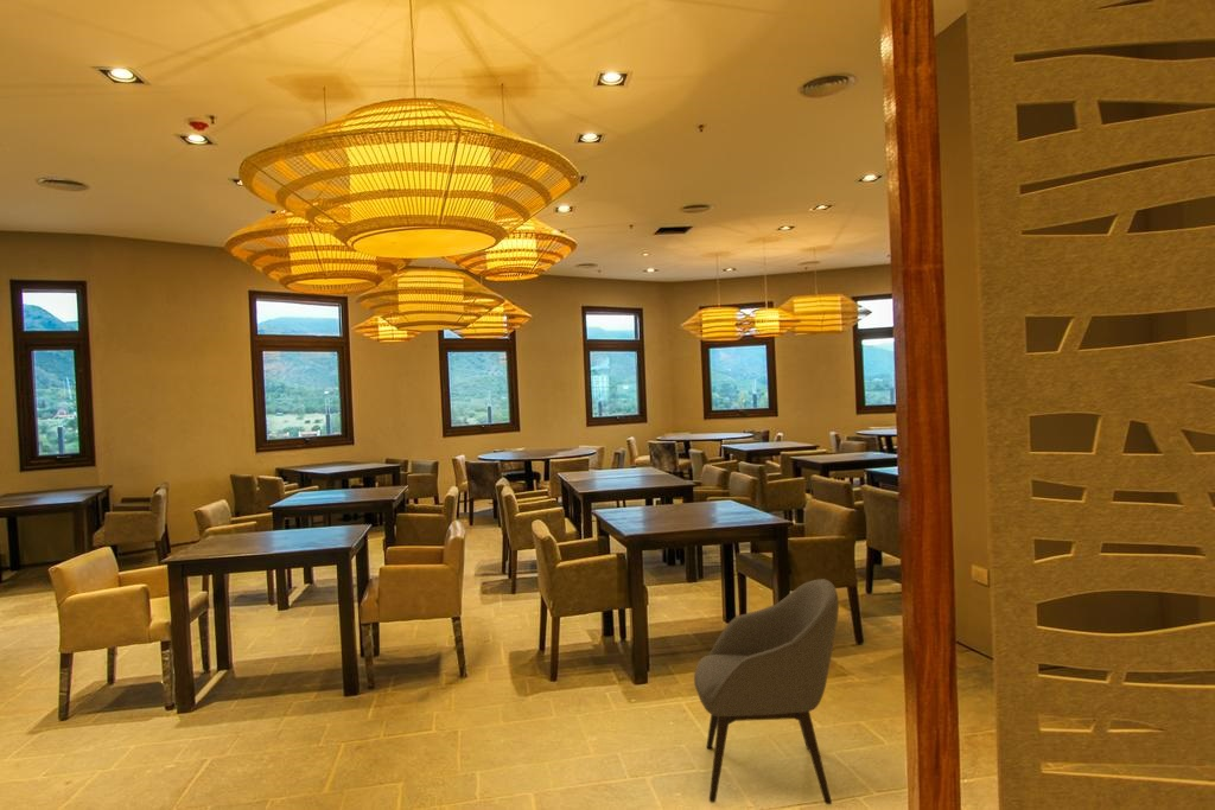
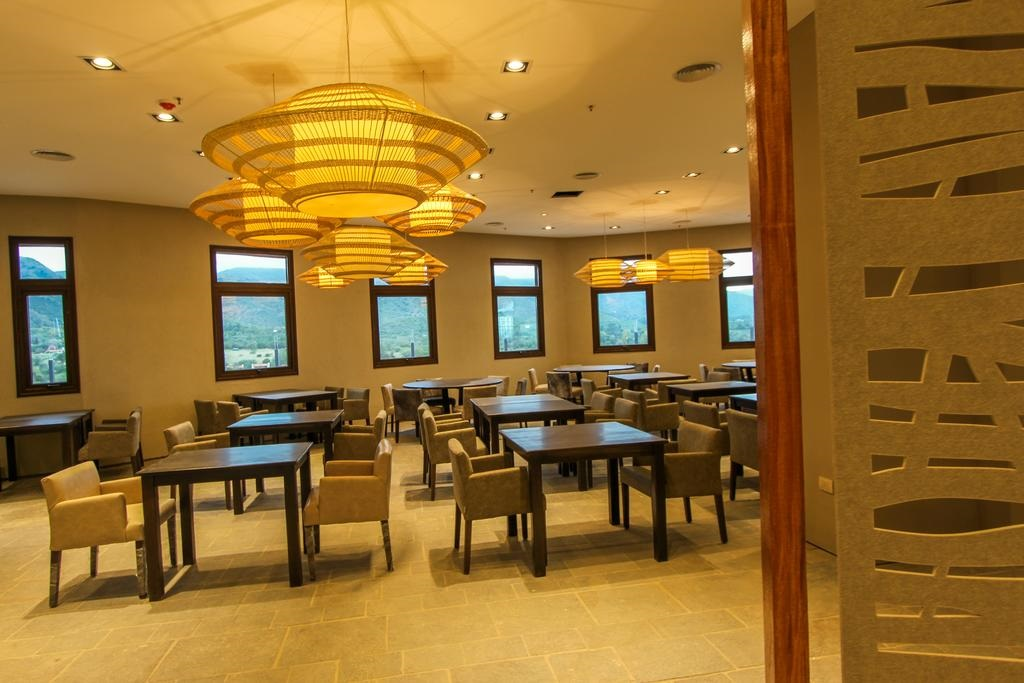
- chair (765, 678)
